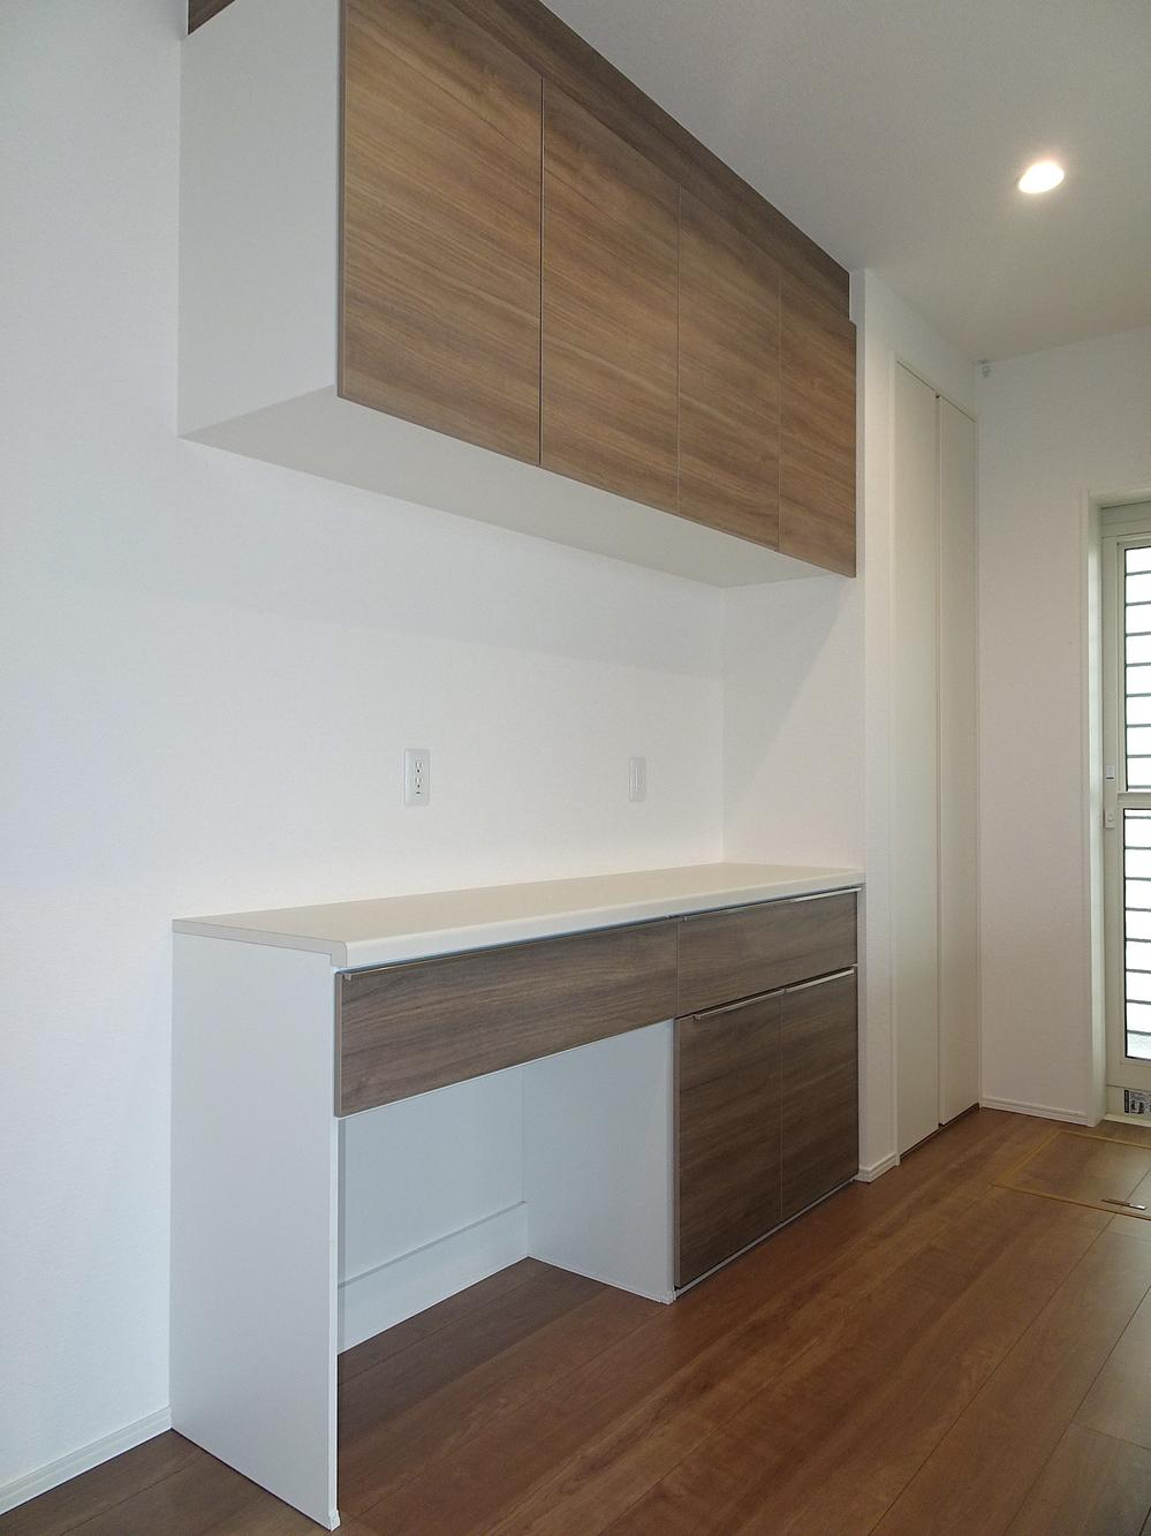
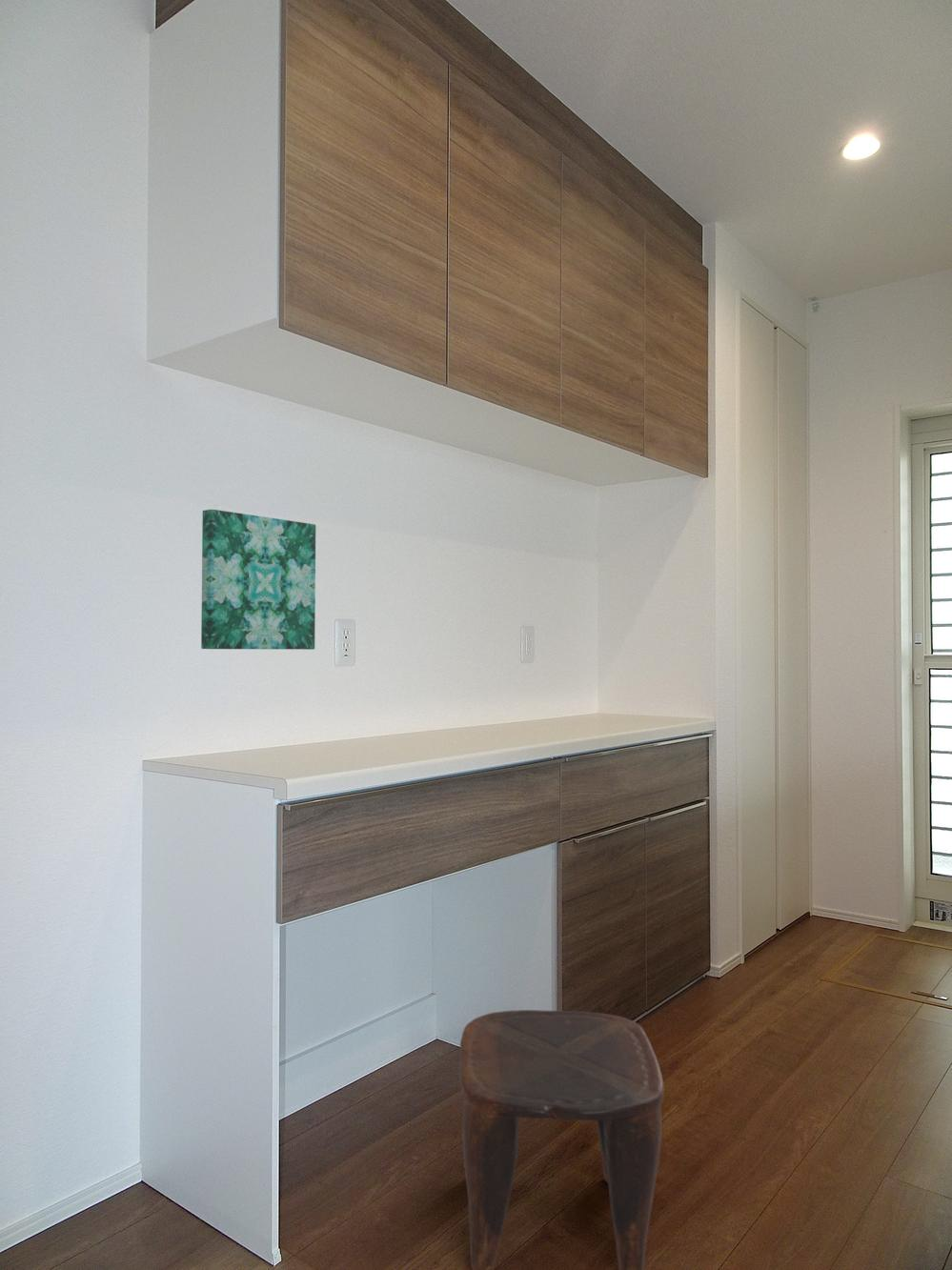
+ stool (558, 1119)
+ wall art (261, 583)
